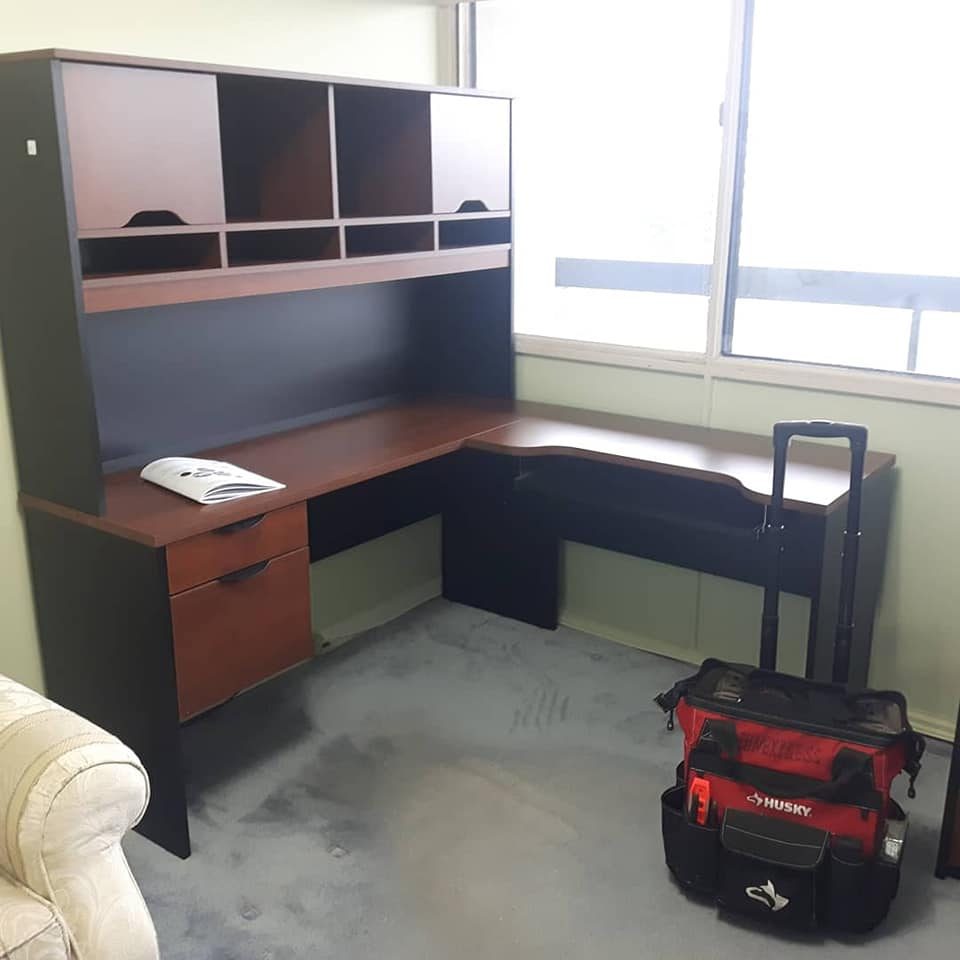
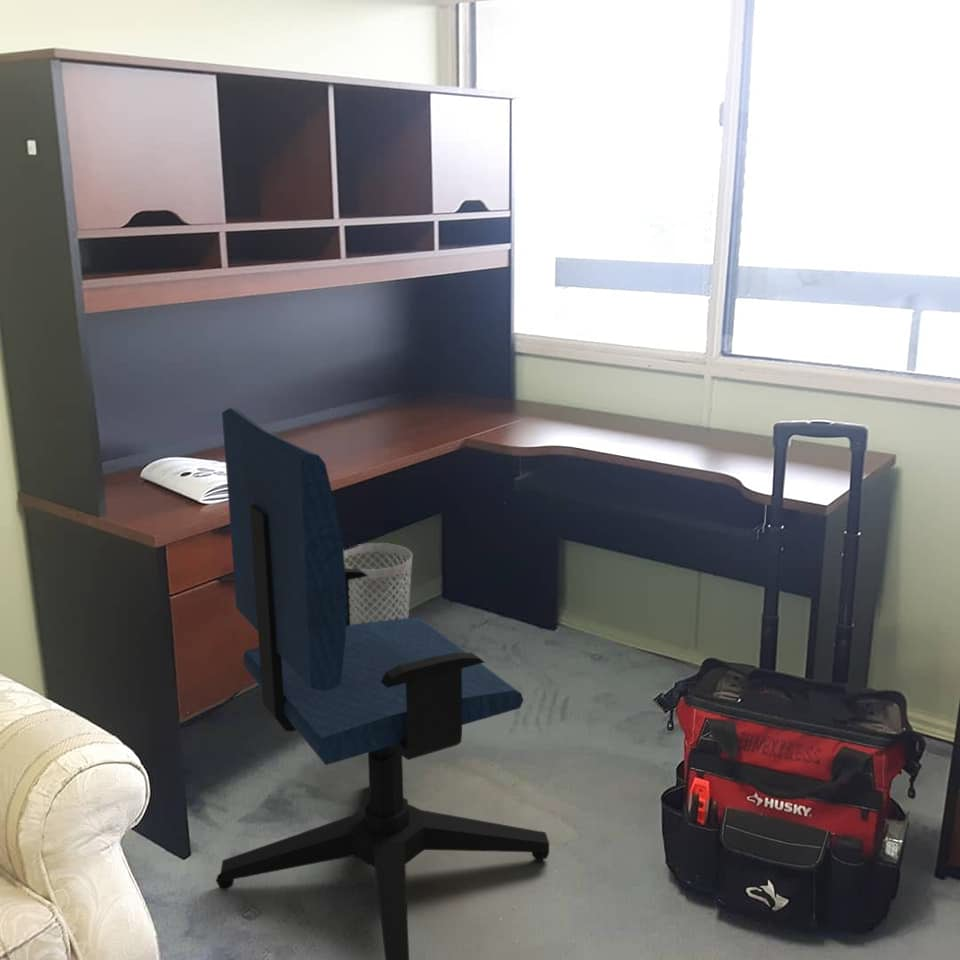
+ wastebasket (375, 602)
+ office chair (380, 659)
